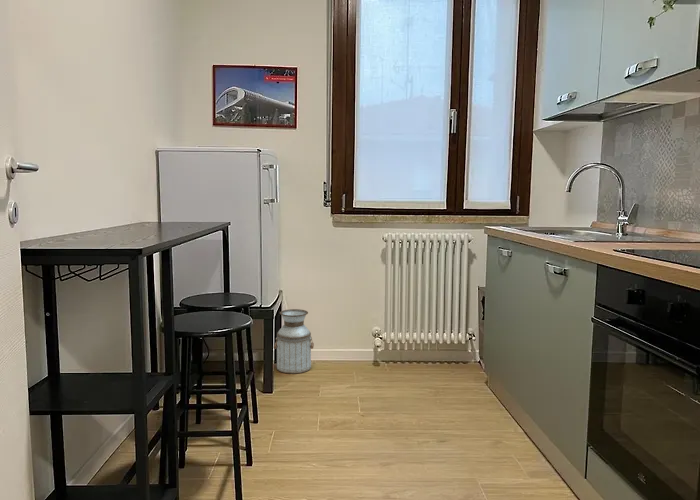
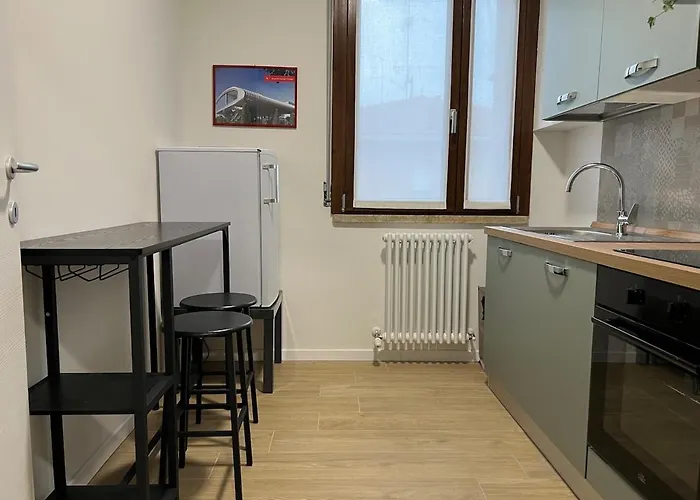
- planter (293, 340)
